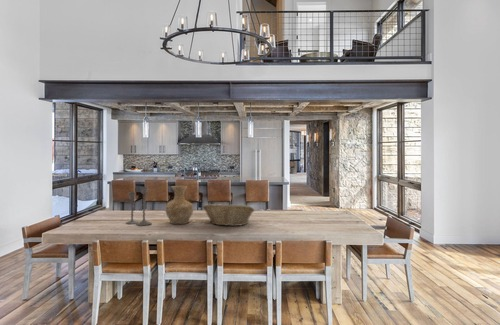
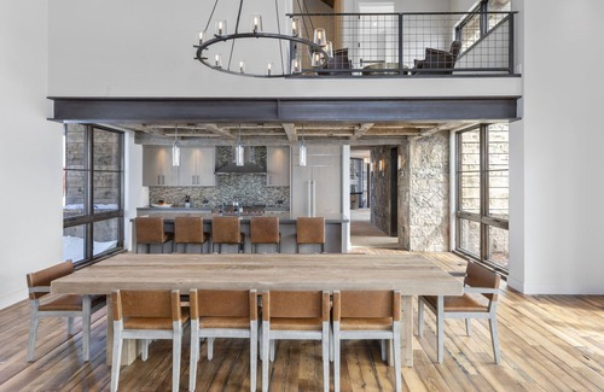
- vase (179, 204)
- candlestick (143, 205)
- fruit basket (228, 212)
